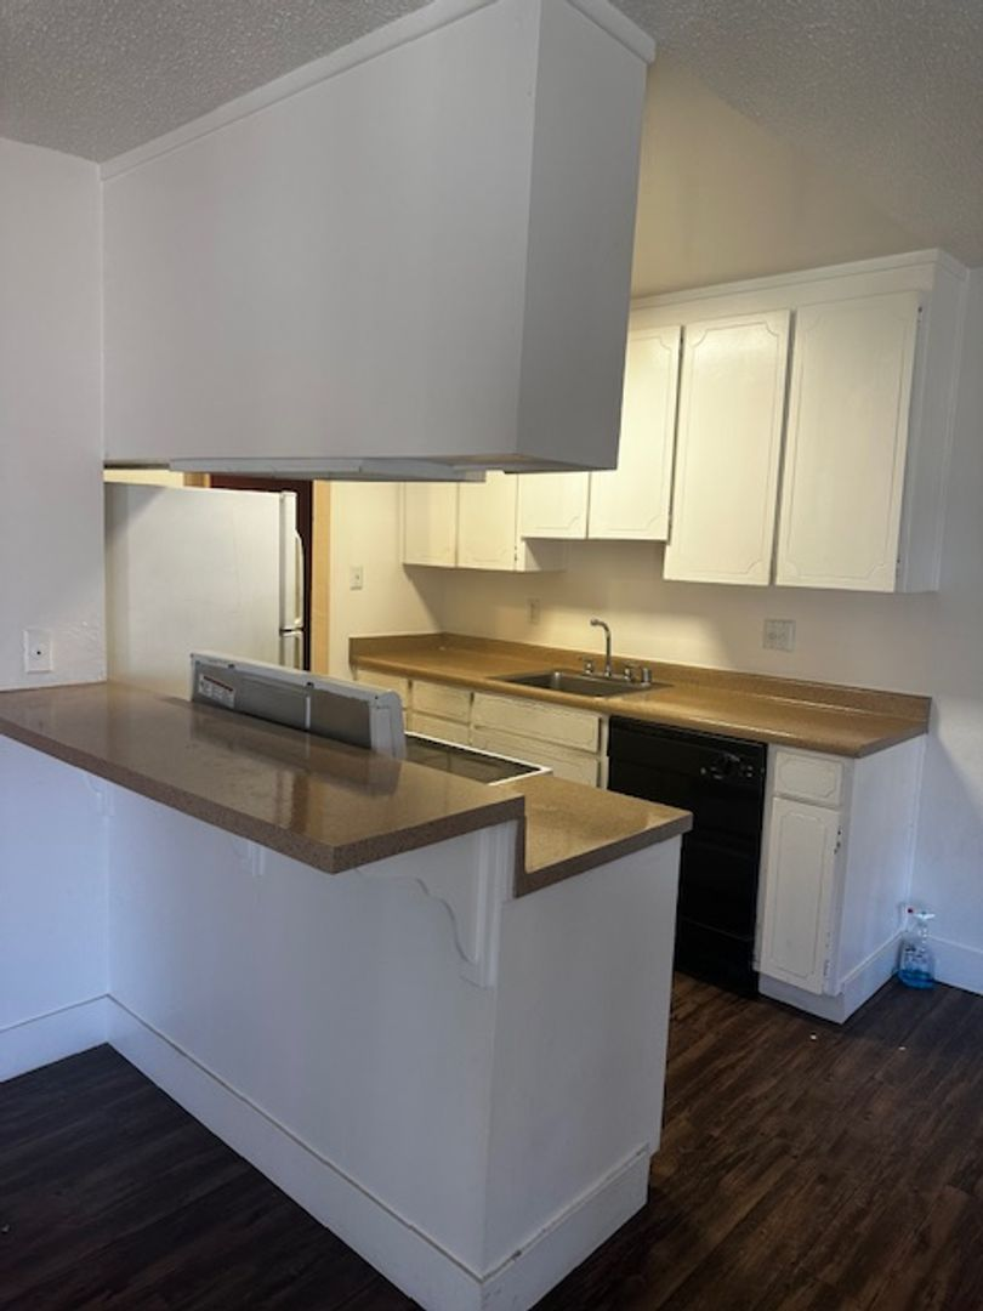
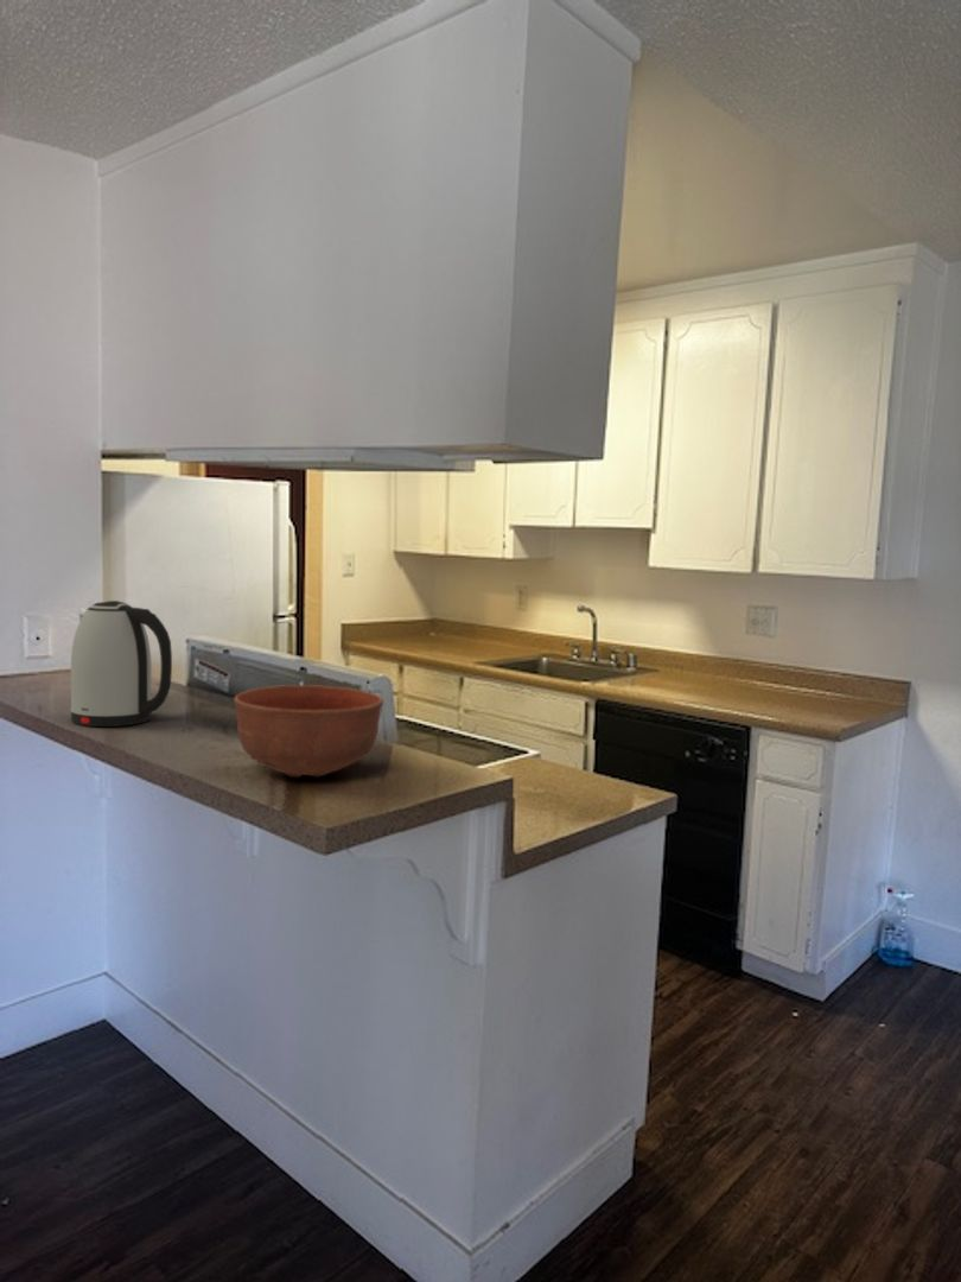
+ bowl (308, 735)
+ kettle (123, 661)
